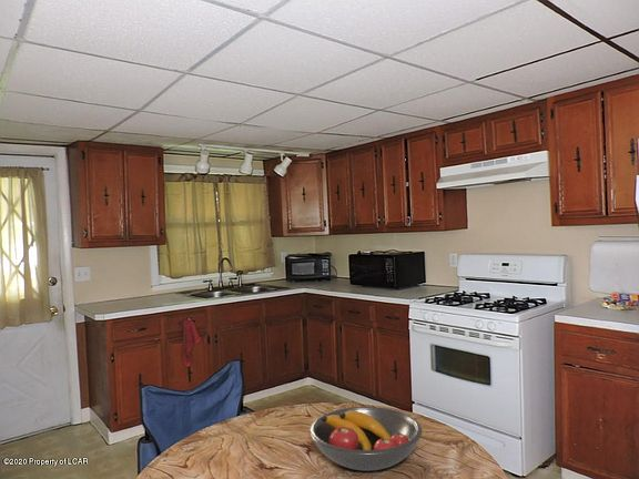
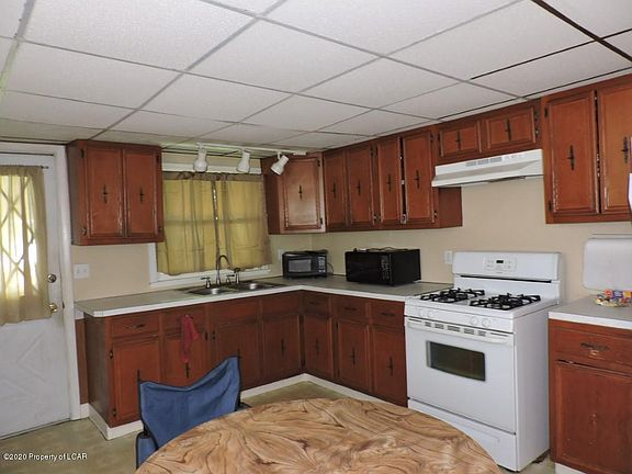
- fruit bowl (365, 438)
